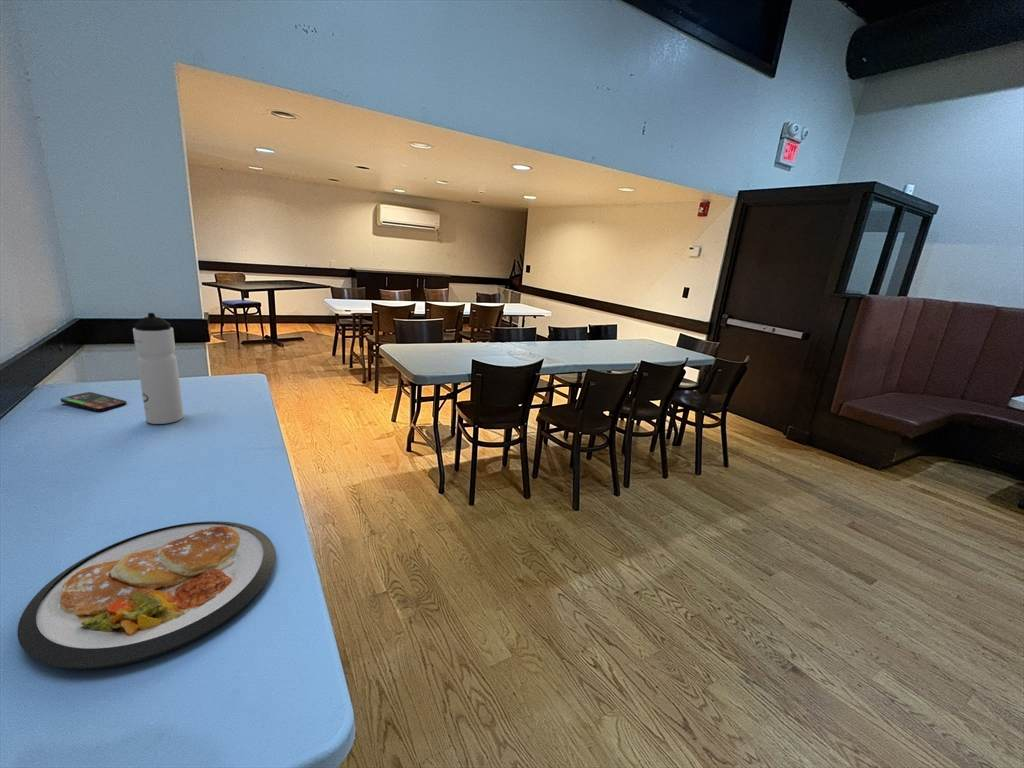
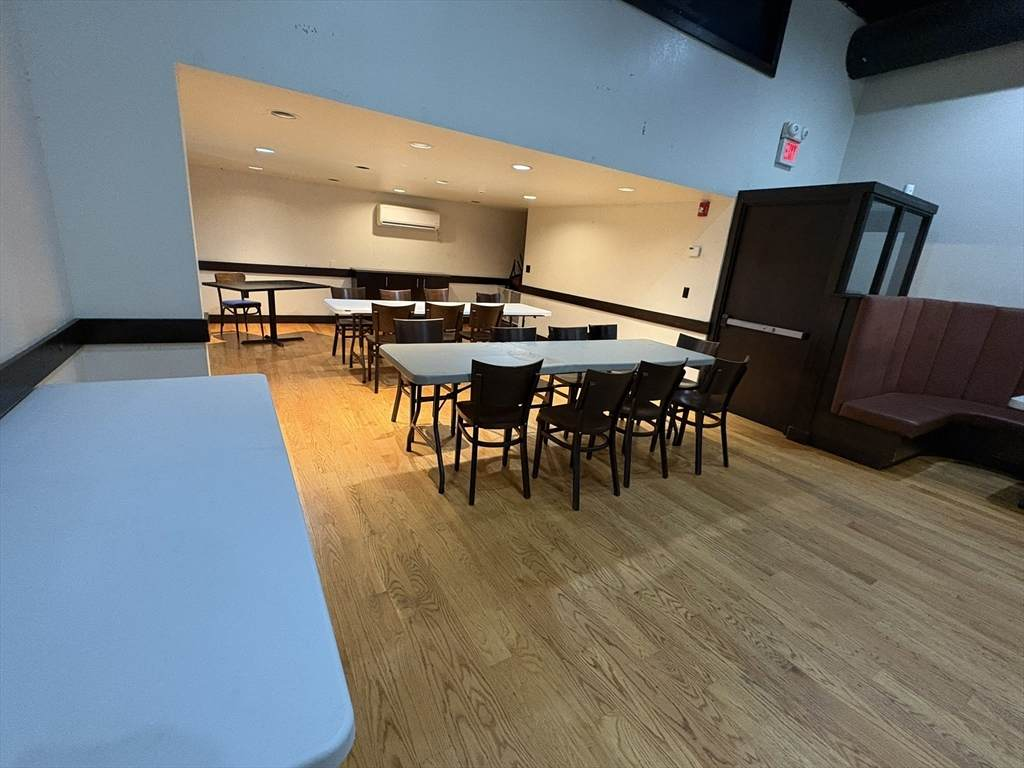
- water bottle (158, 367)
- dish (163, 575)
- smartphone (93, 401)
